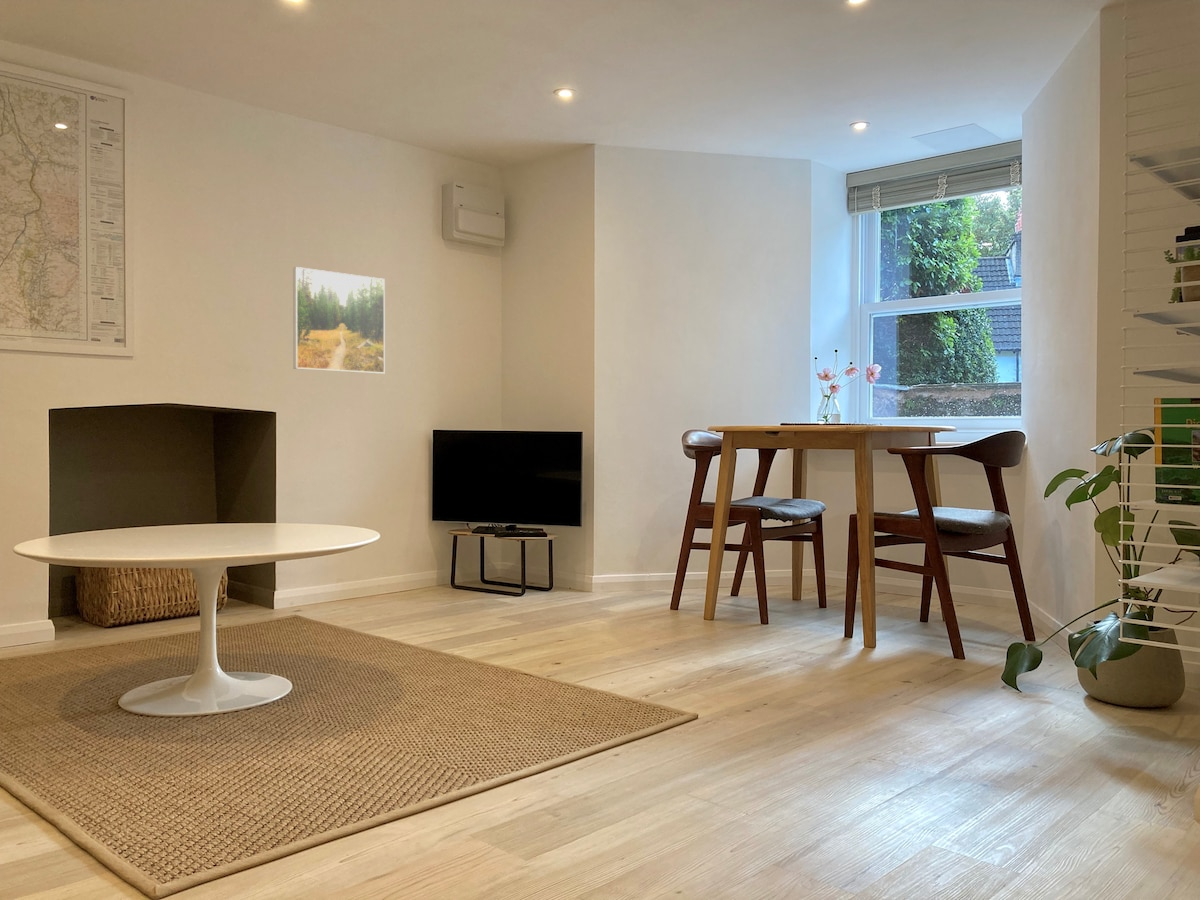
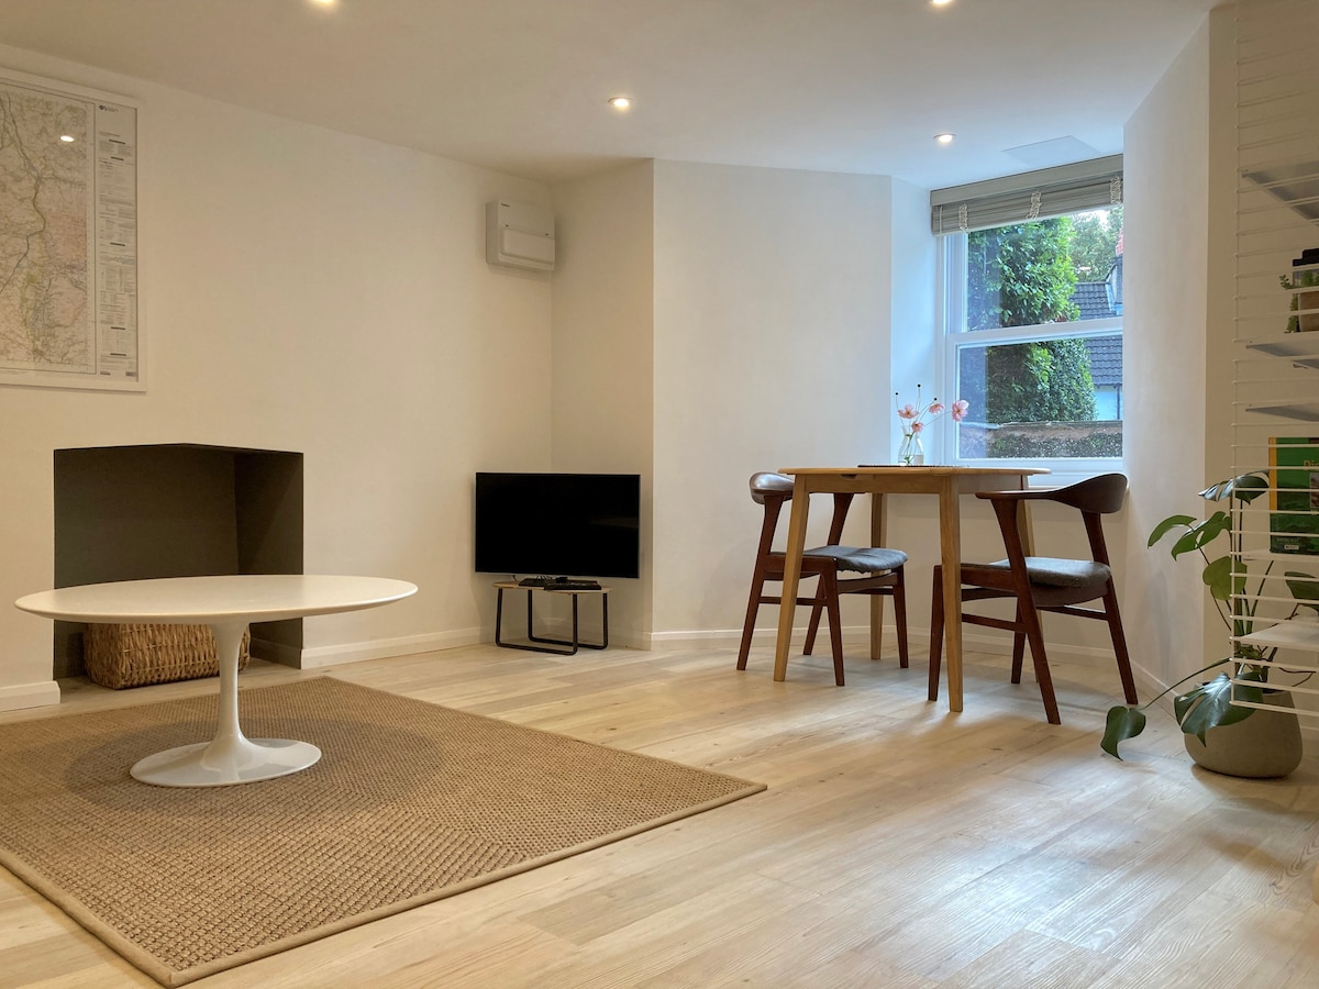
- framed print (340, 322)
